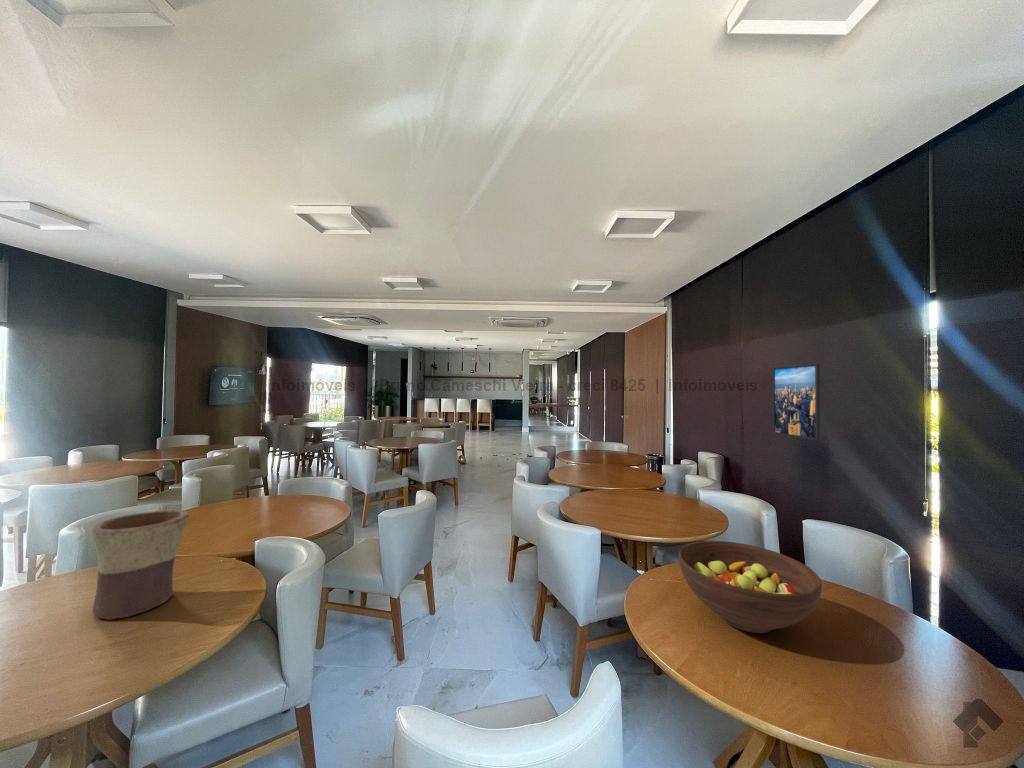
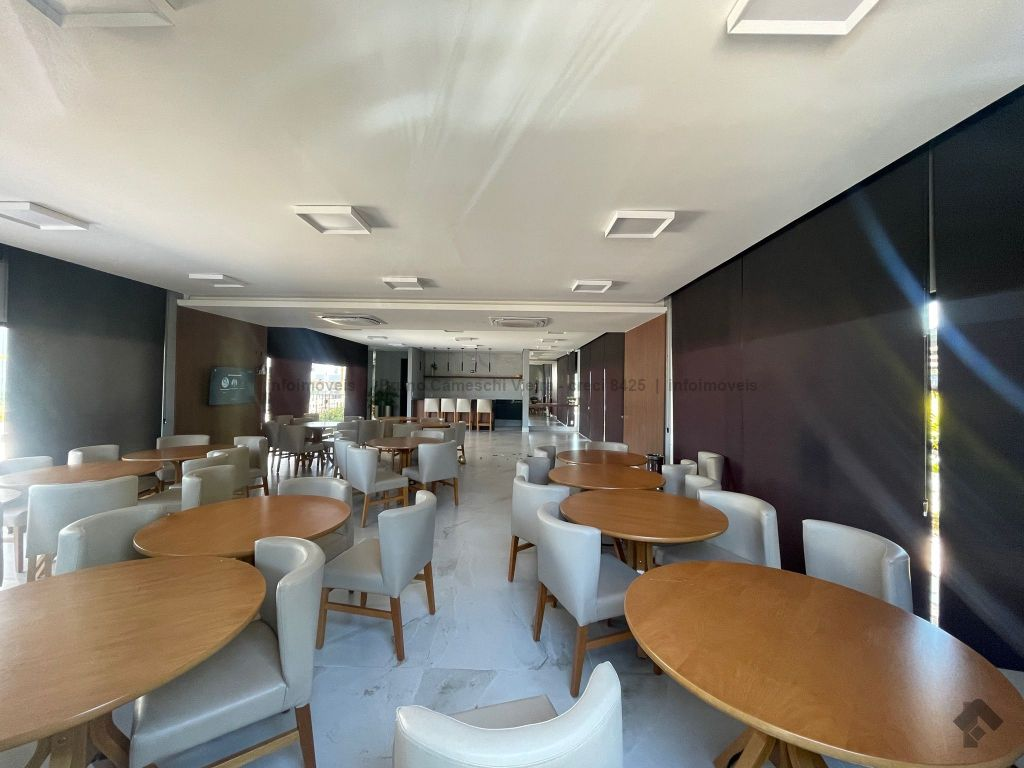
- flower pot (142, 560)
- fruit bowl (744, 591)
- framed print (794, 401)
